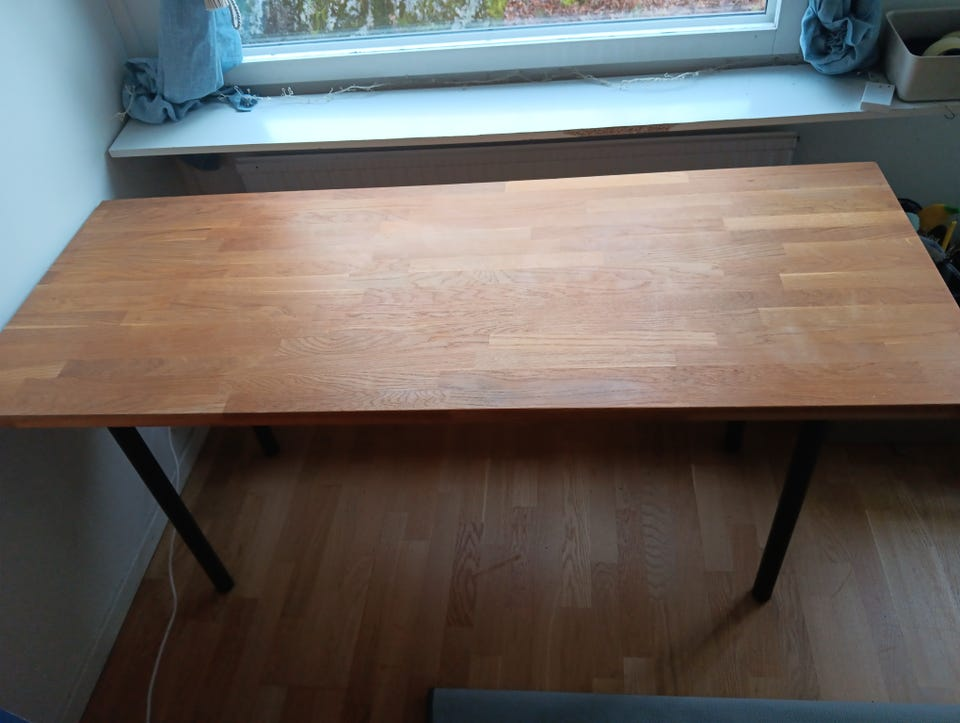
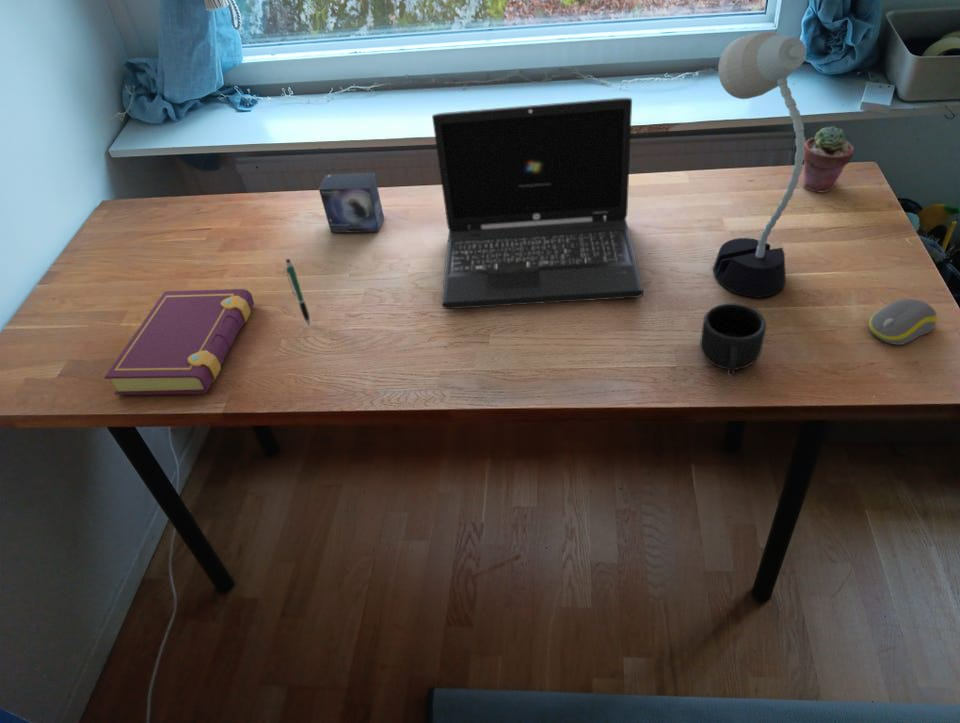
+ desk lamp (792, 171)
+ book (186, 337)
+ laptop (536, 205)
+ potted succulent (826, 157)
+ pen (297, 293)
+ computer mouse (904, 318)
+ small box (352, 203)
+ mug (731, 345)
